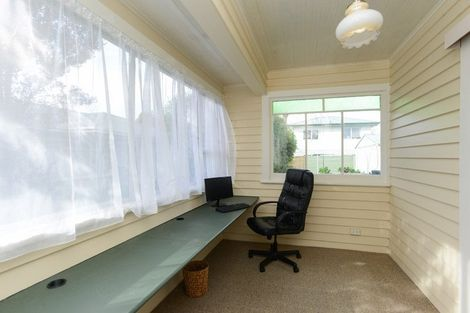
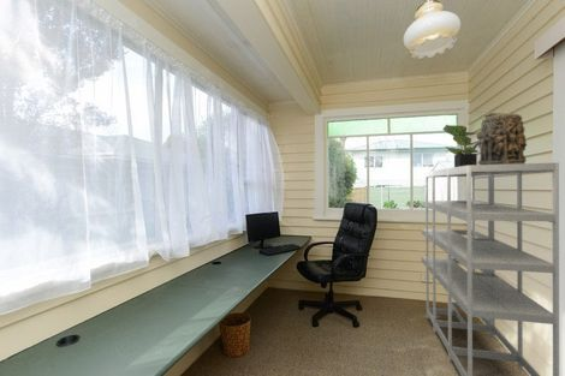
+ shelving unit (470, 257)
+ decorative urn (500, 138)
+ potted plant (462, 148)
